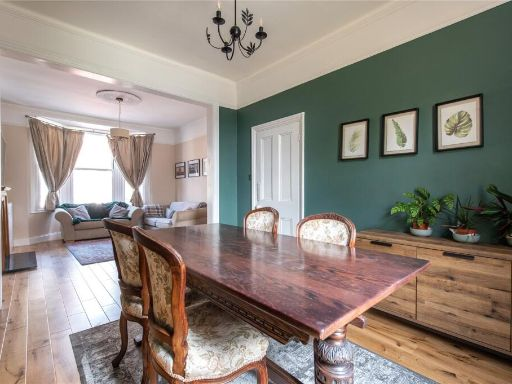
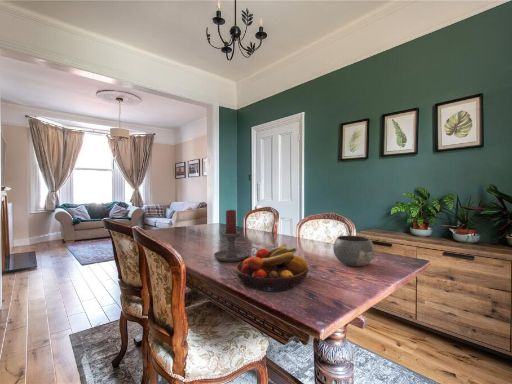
+ fruit bowl (271, 262)
+ candle holder (236, 233)
+ bowl (353, 251)
